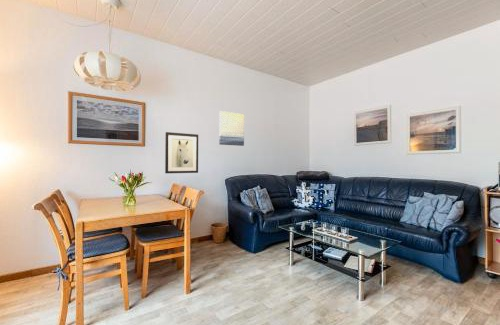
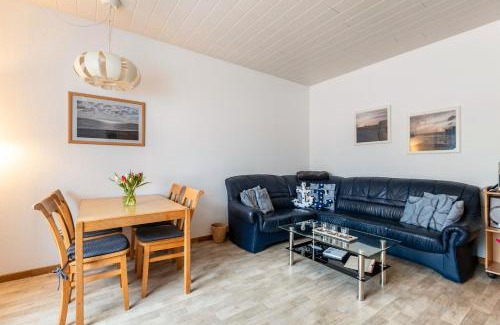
- wall art (182, 153)
- wall art (232, 129)
